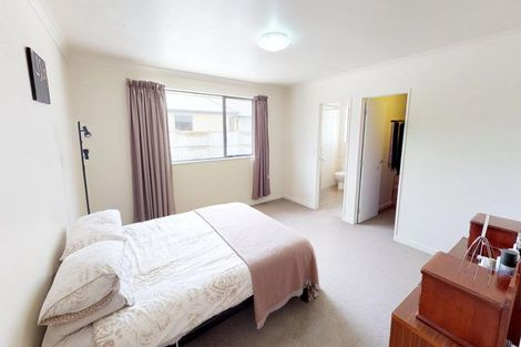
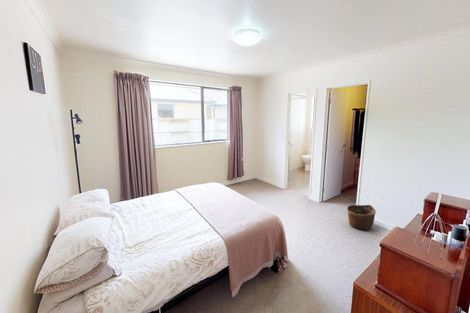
+ basket (360, 216)
